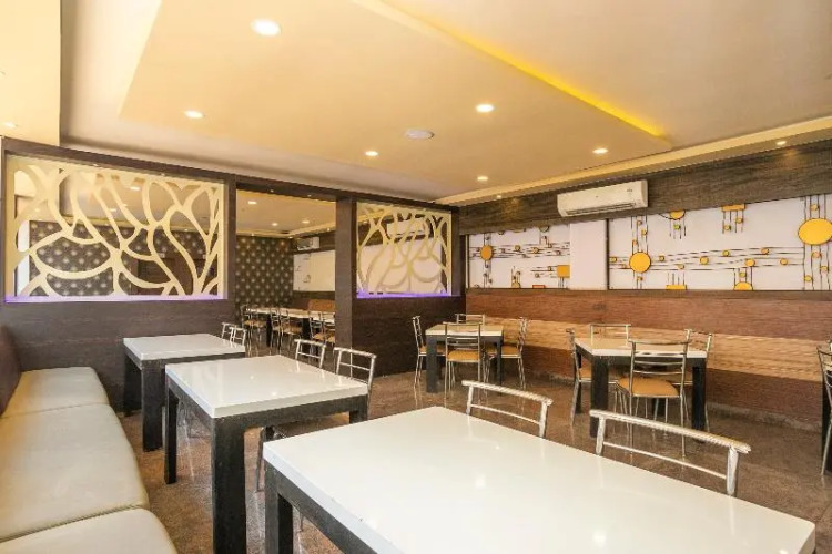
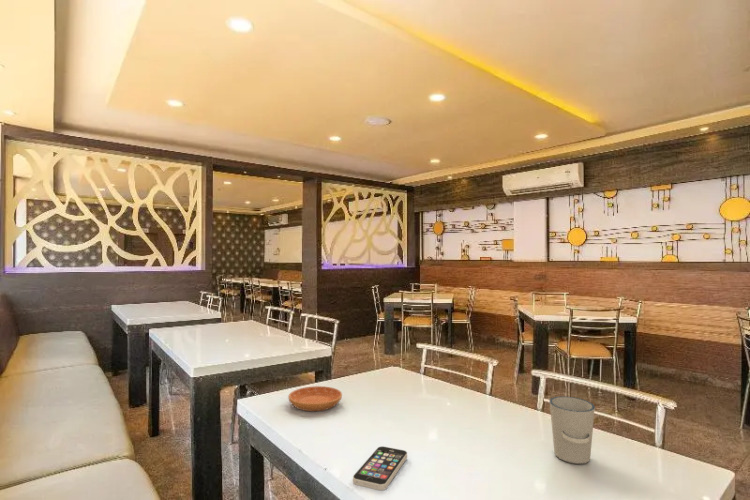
+ smartphone (381, 466)
+ saucer (315, 399)
+ cup (572, 431)
